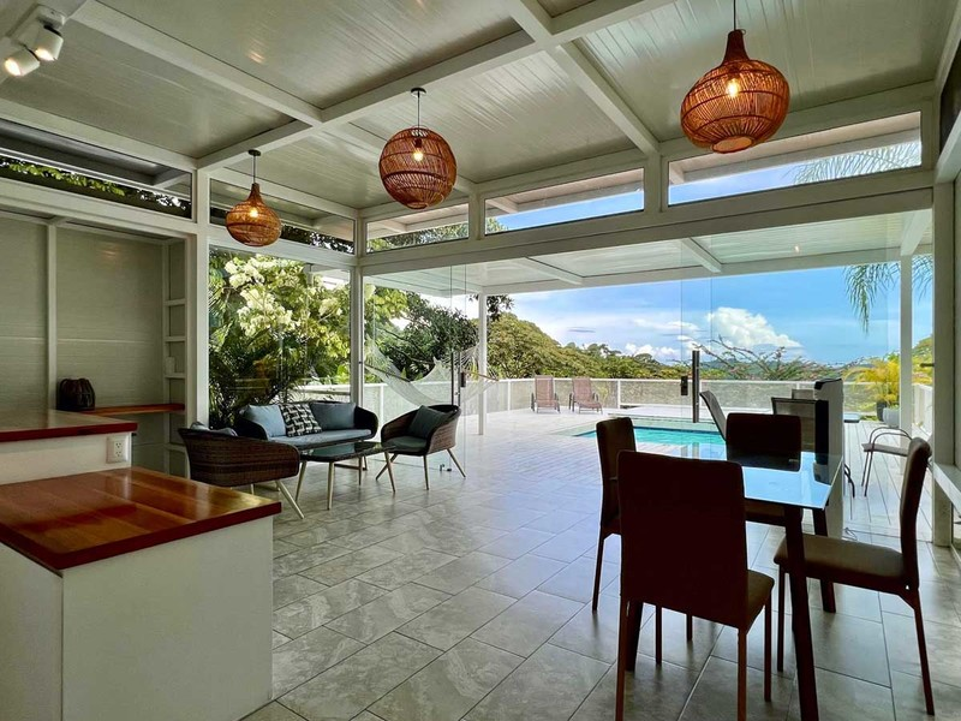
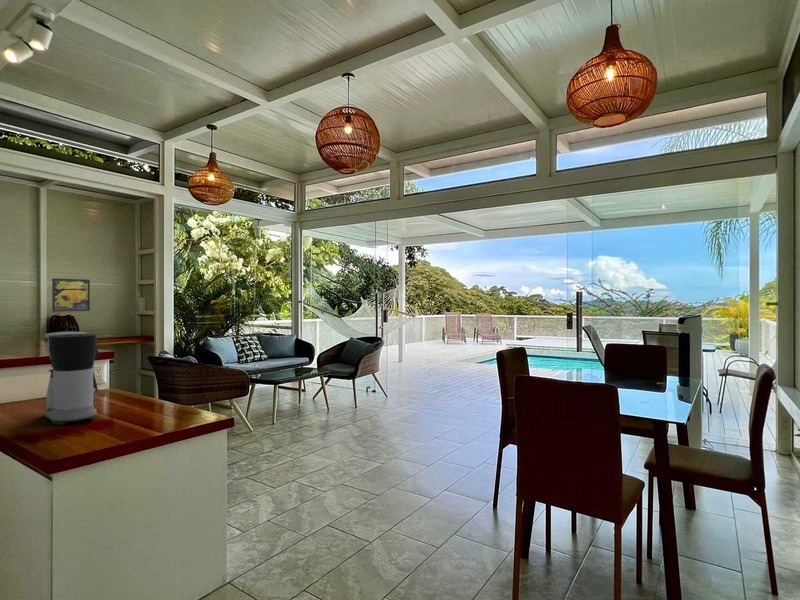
+ coffee maker (76, 374)
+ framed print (71, 295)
